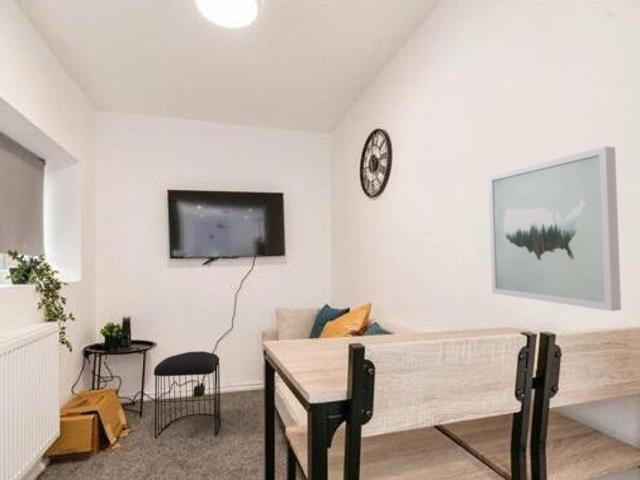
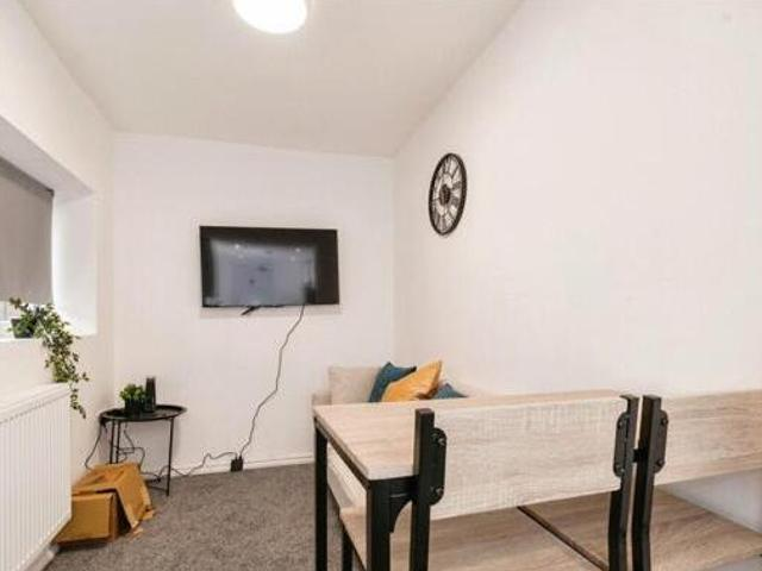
- wall art (543, 232)
- stool (192, 391)
